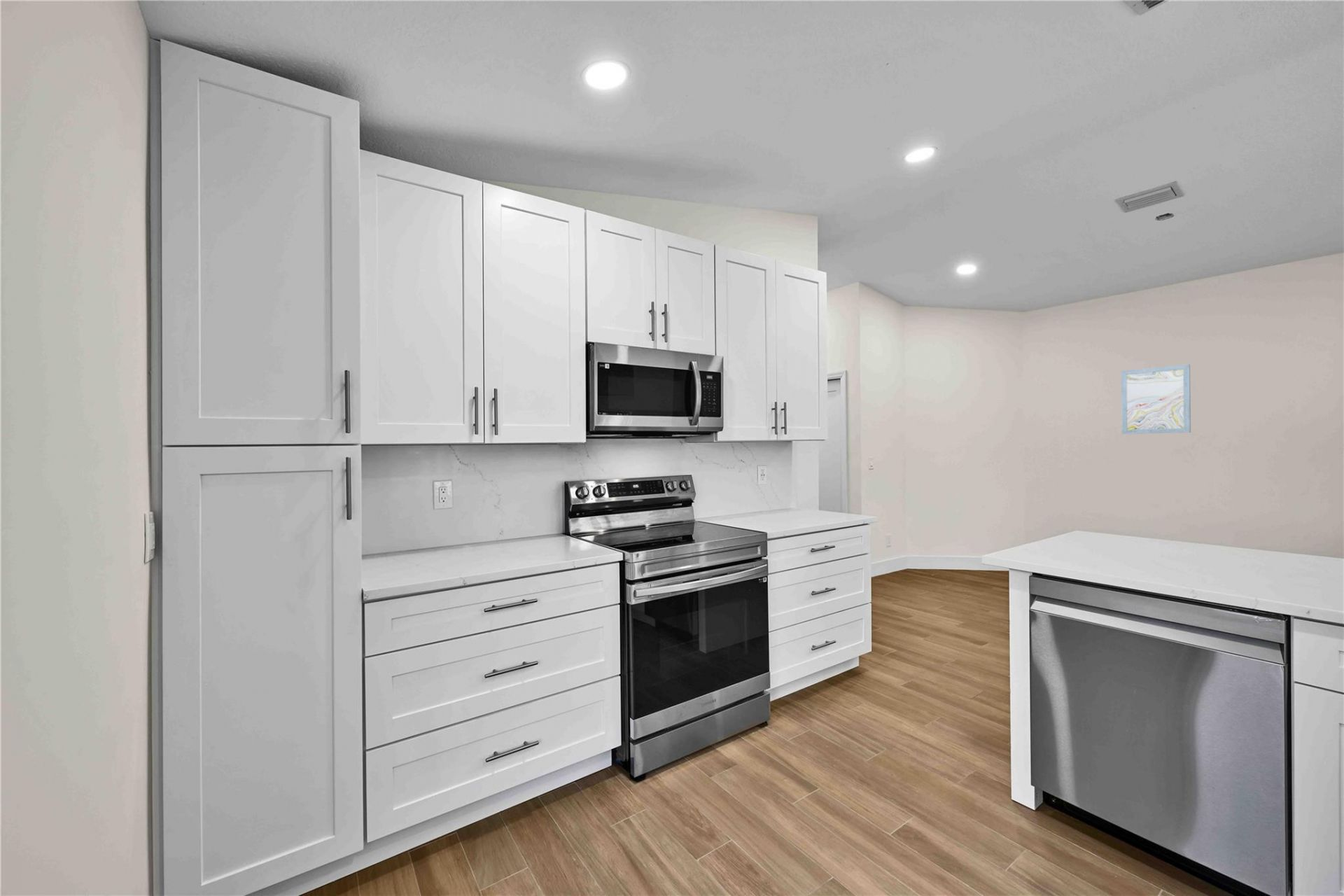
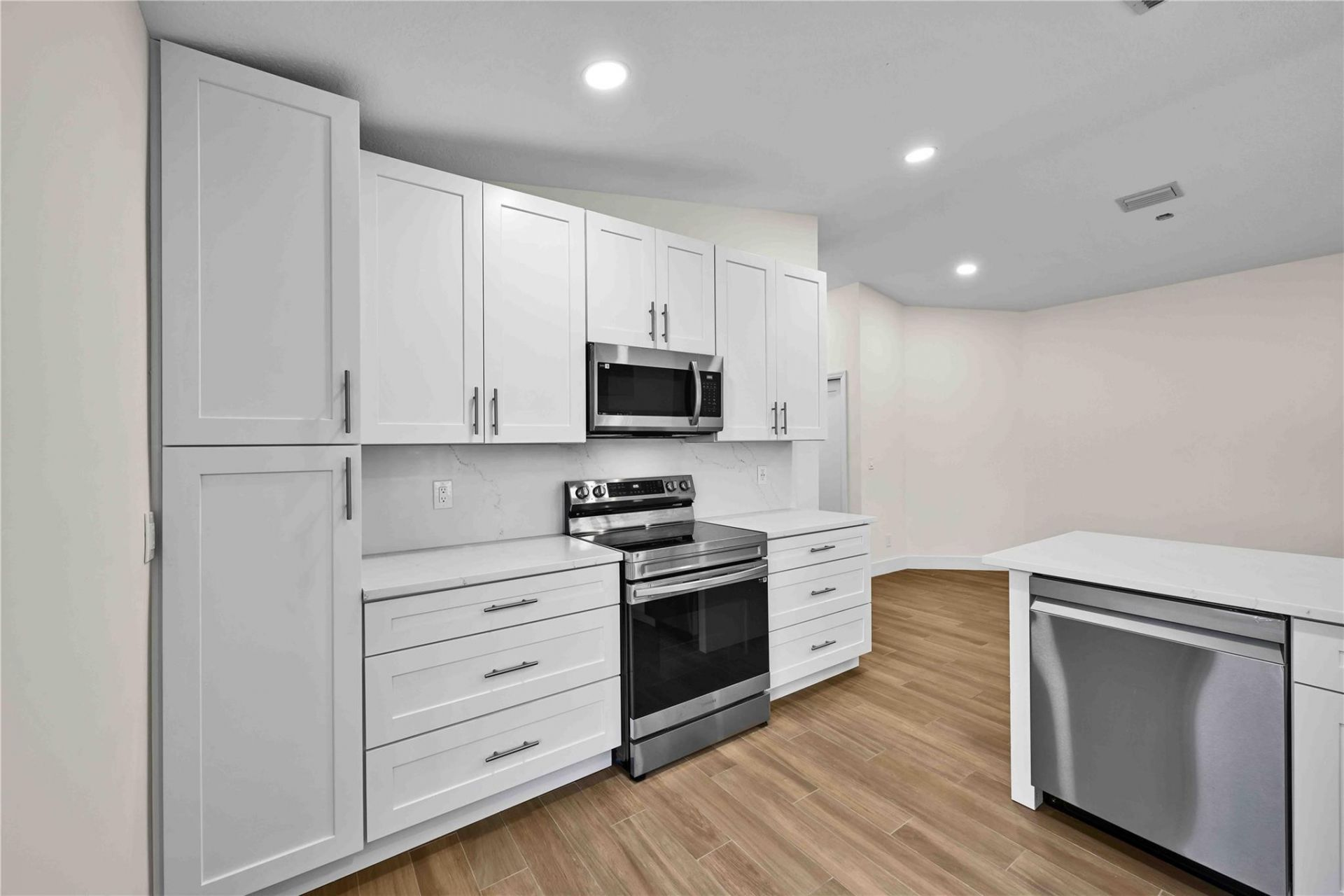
- wall art (1154, 400)
